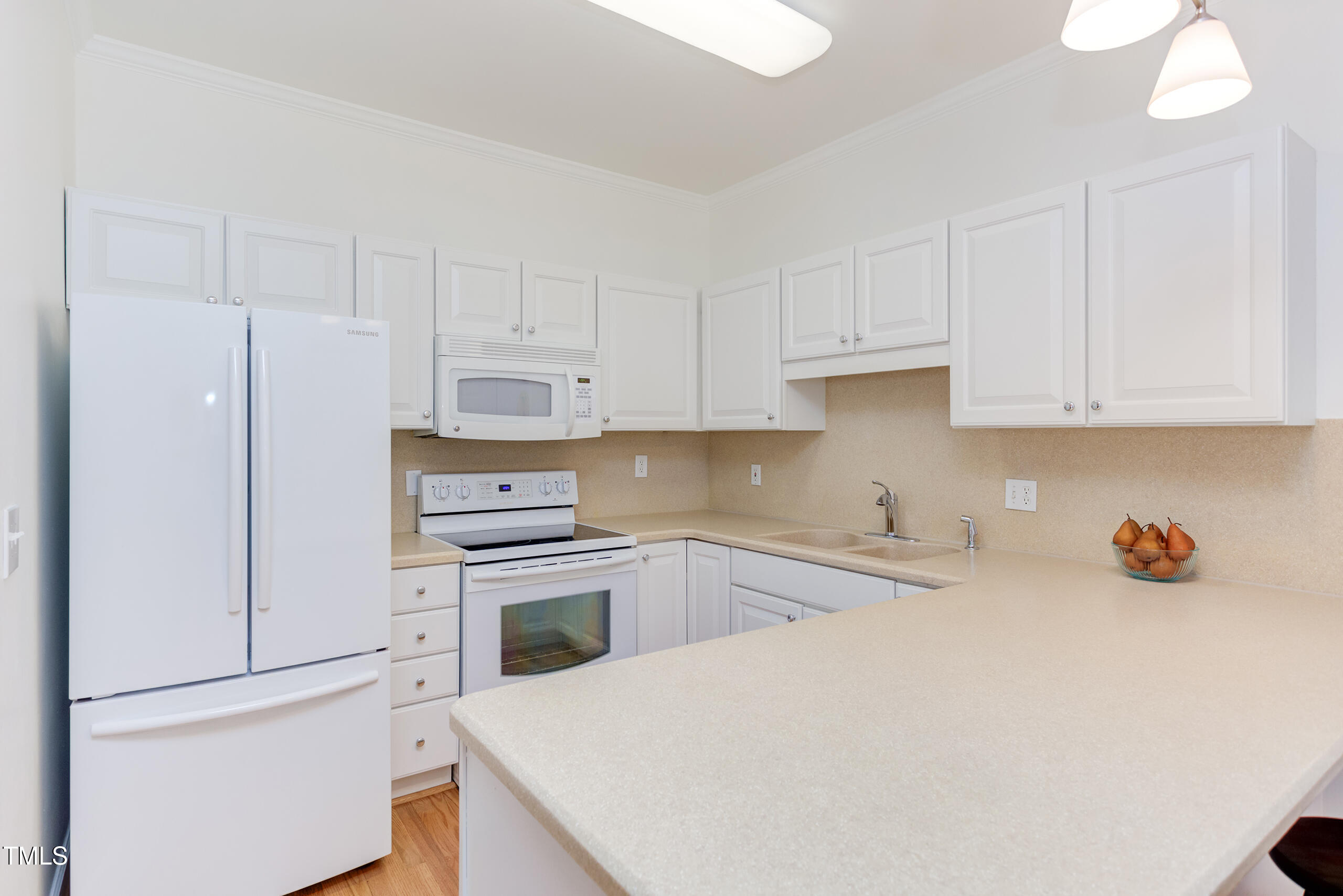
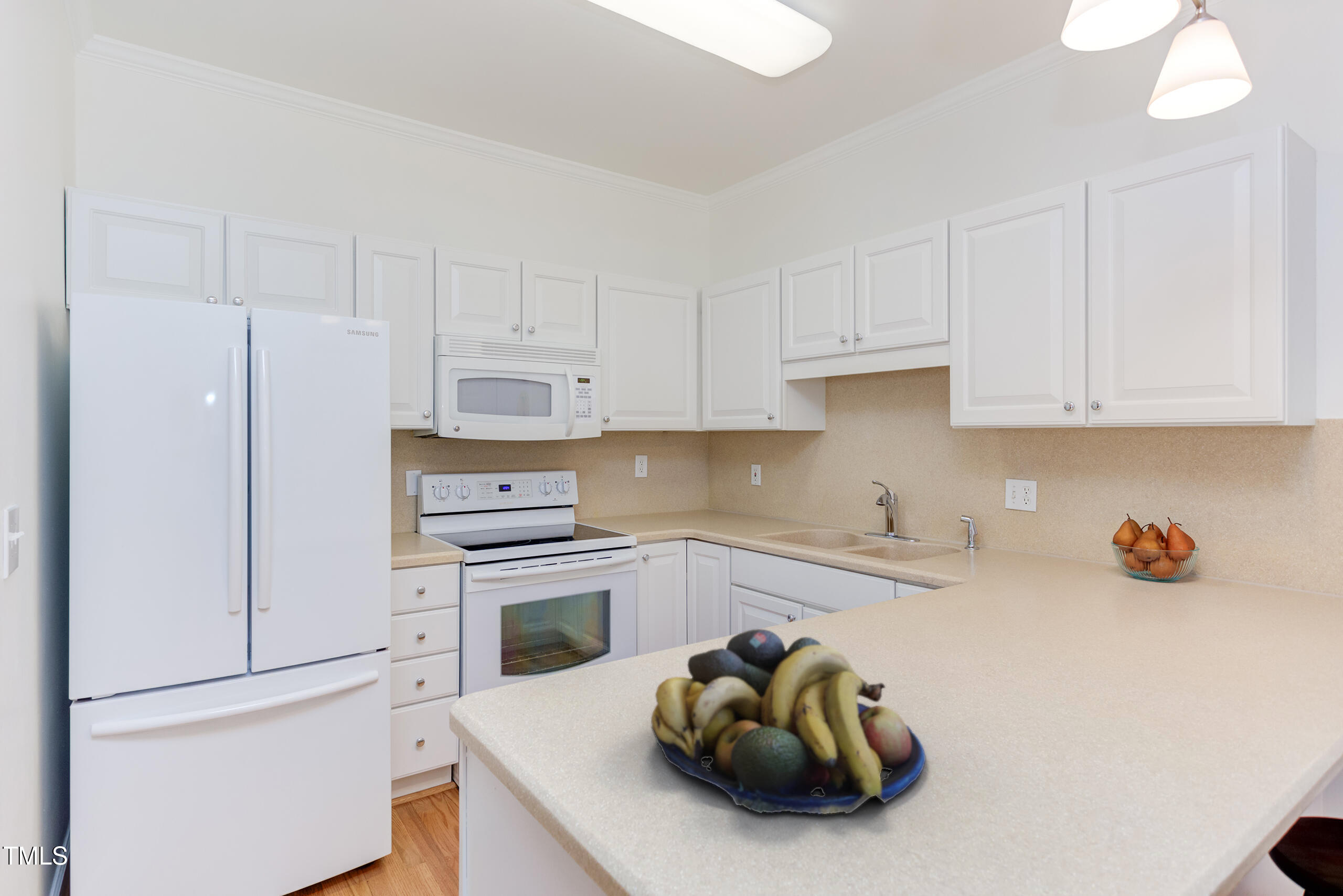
+ fruit bowl (788, 694)
